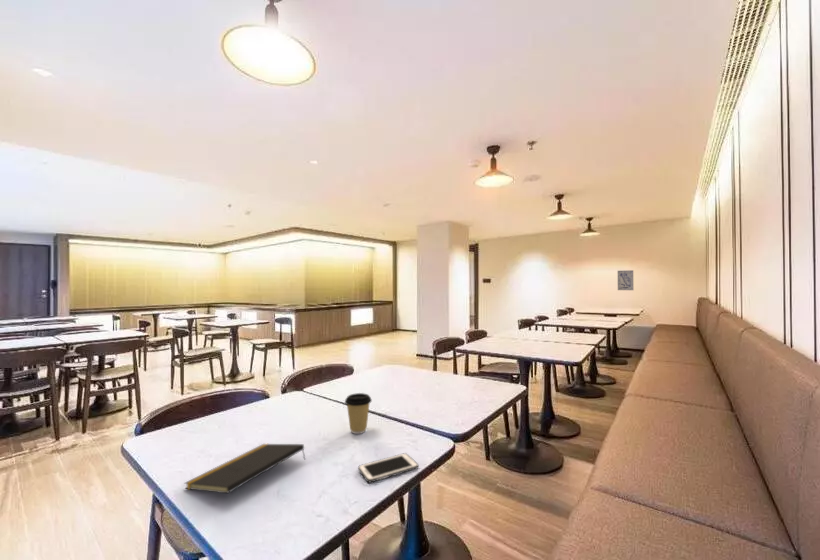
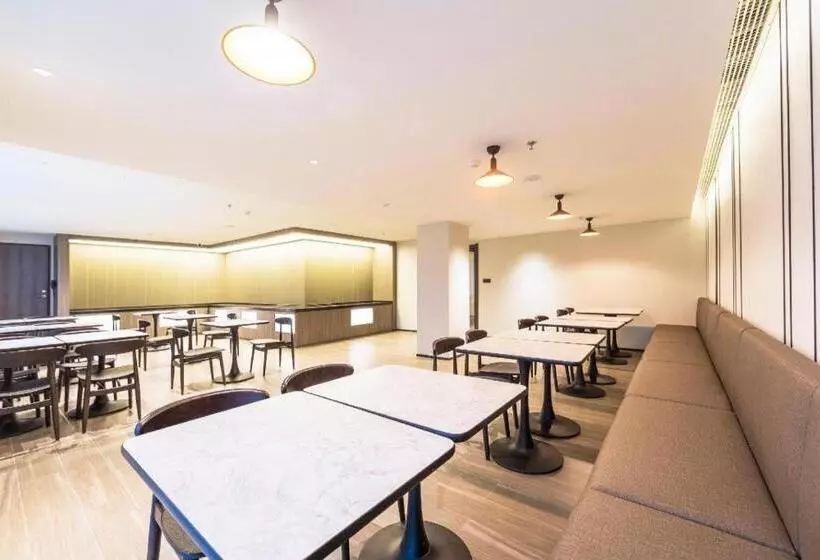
- cell phone (388, 467)
- notepad (248, 464)
- wall art (625, 280)
- coffee cup (358, 412)
